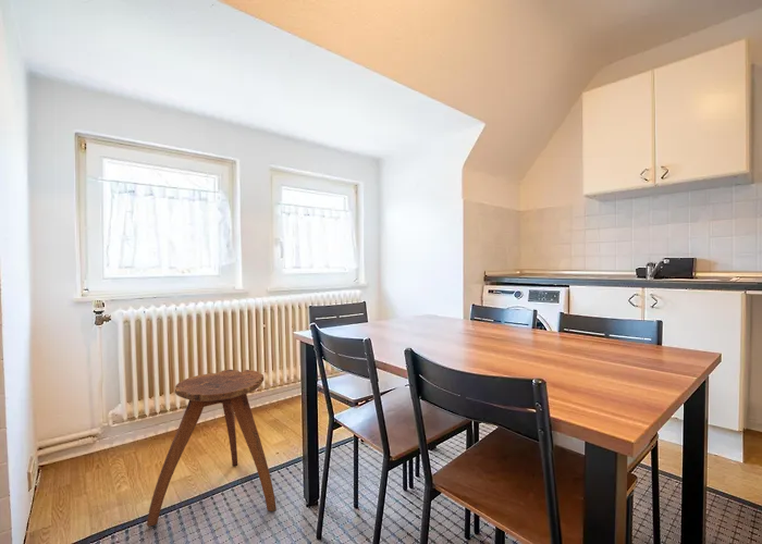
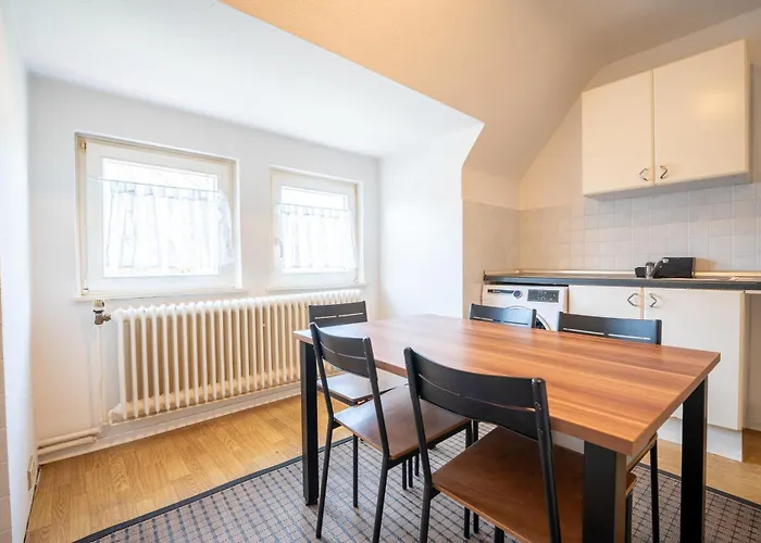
- stool (230, 443)
